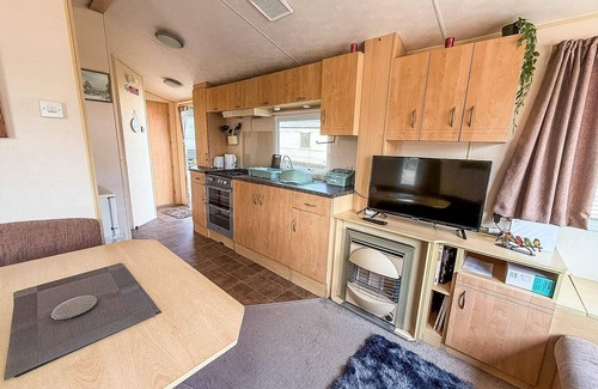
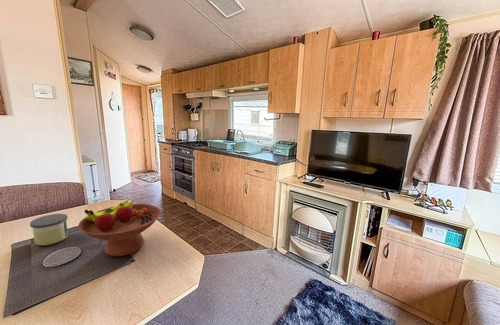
+ candle (50, 229)
+ fruit bowl (123, 226)
